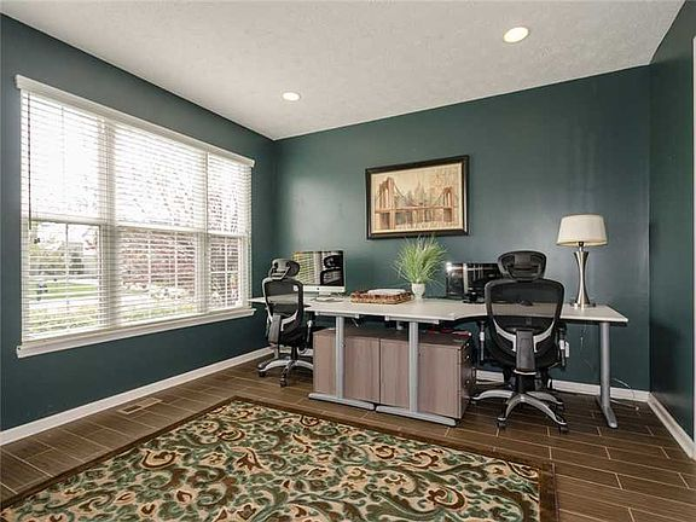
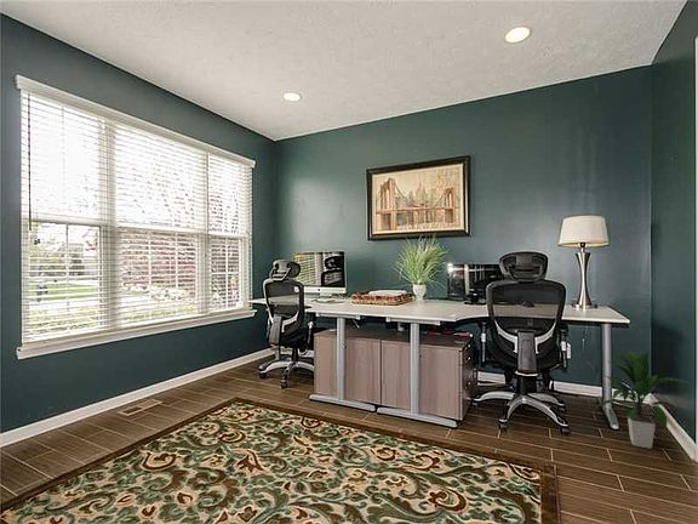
+ indoor plant (636, 395)
